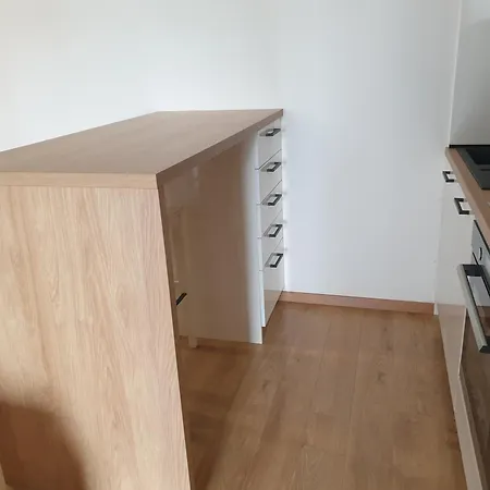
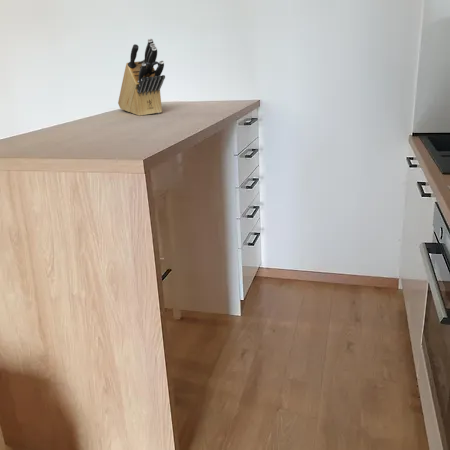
+ knife block (139, 76)
